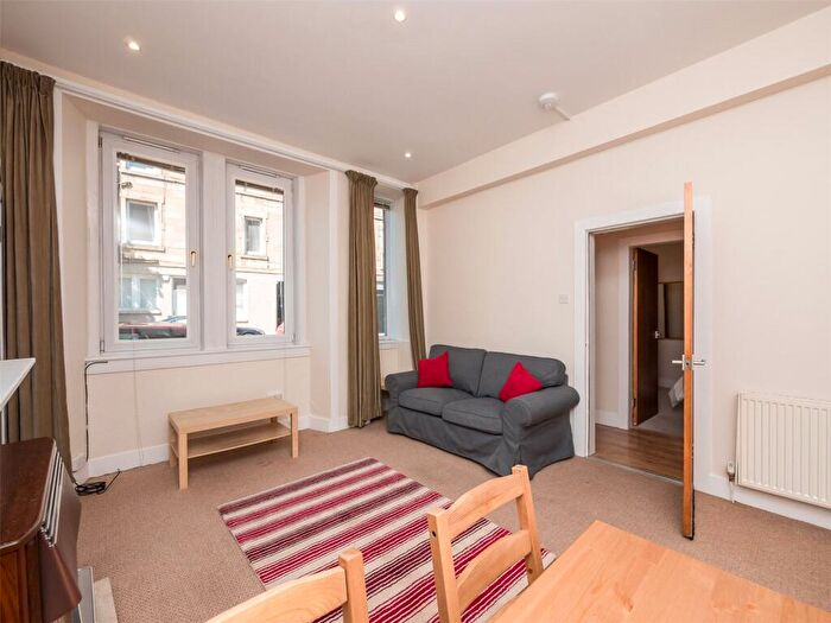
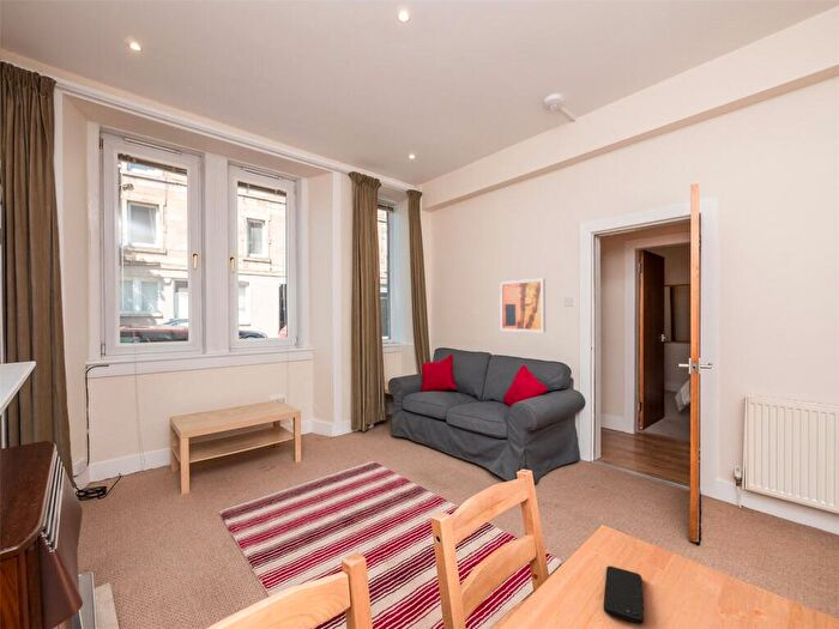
+ wall art (521, 306)
+ smartphone (623, 592)
